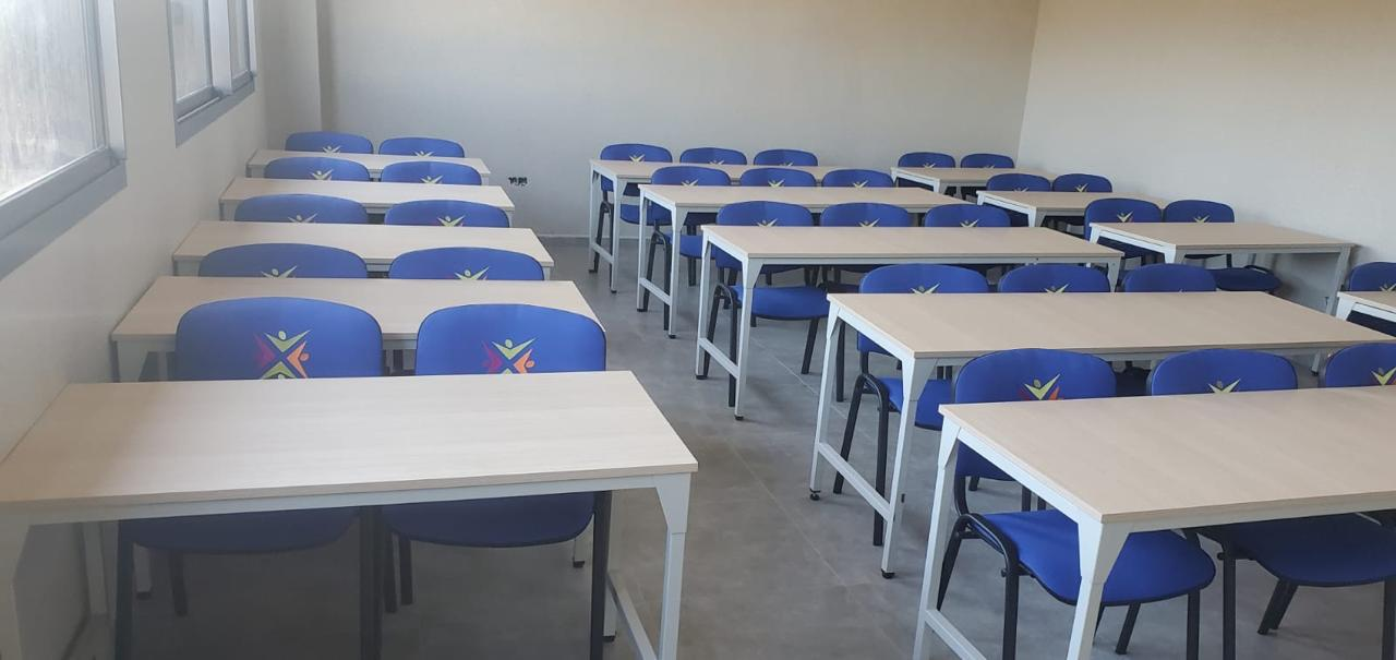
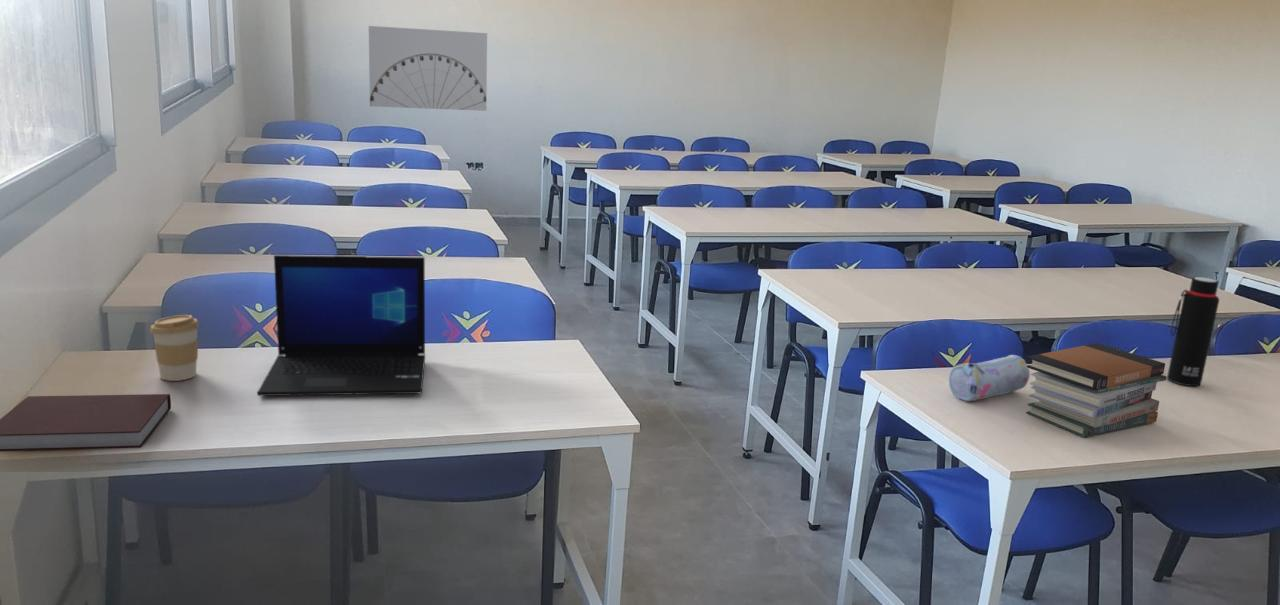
+ book stack (1093, 389)
+ pencil case (989, 376)
+ coffee cup (176, 346)
+ water bottle (1191, 330)
+ laptop (346, 323)
+ notebook (82, 420)
+ wall art (428, 69)
